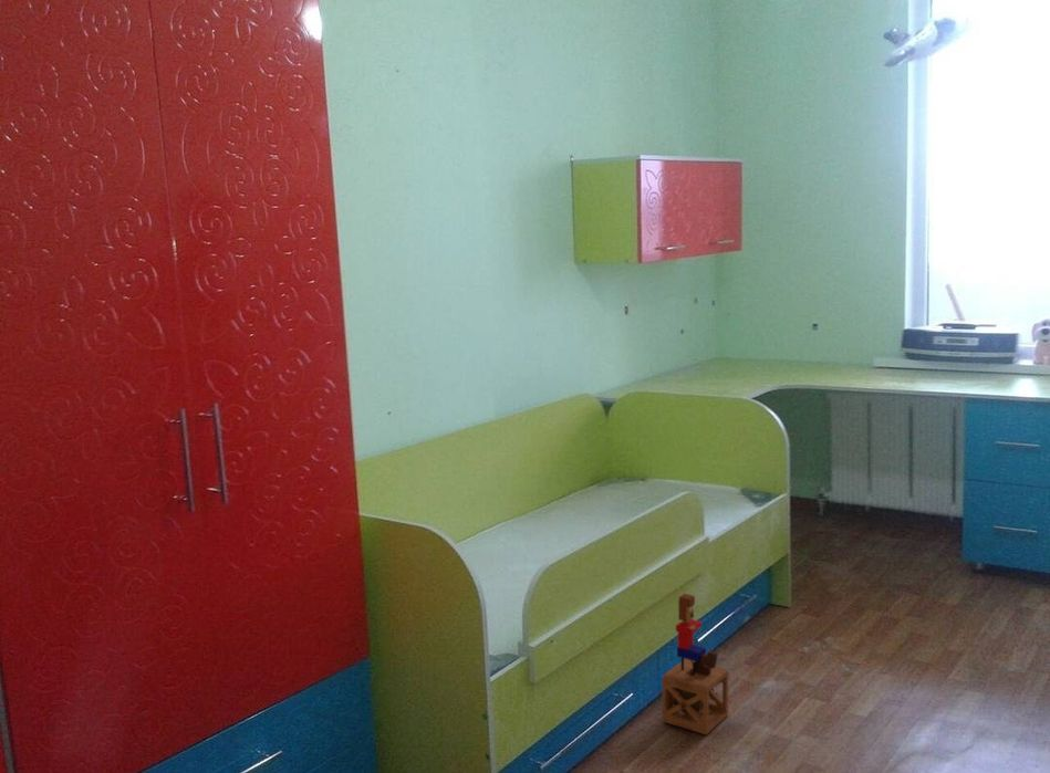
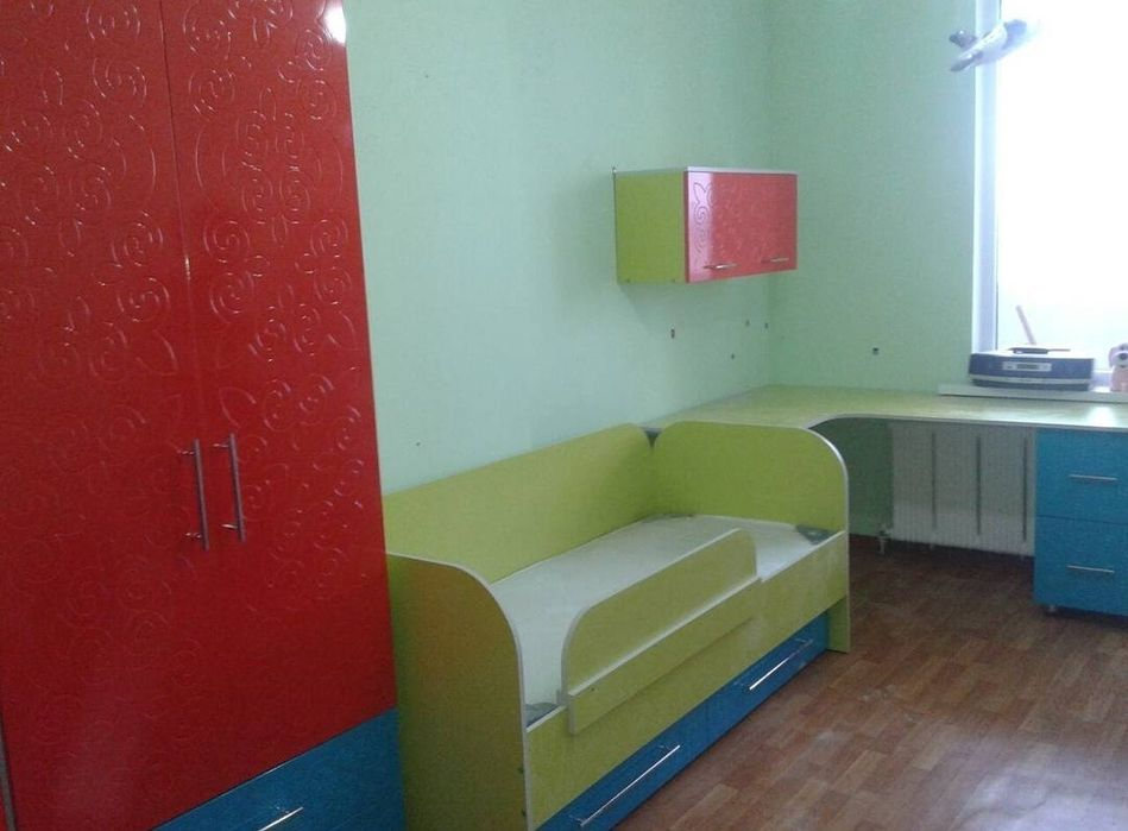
- toy box (696, 656)
